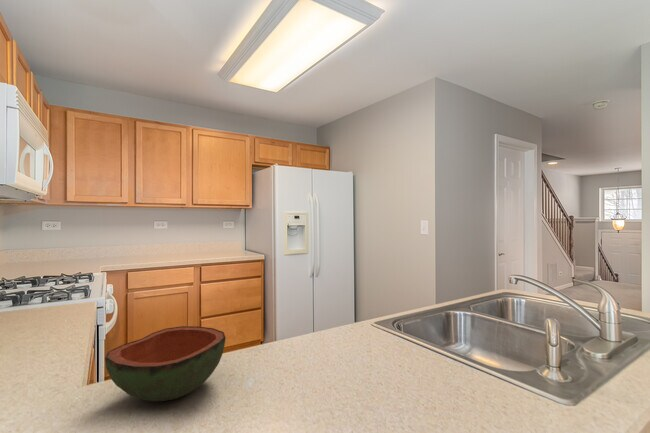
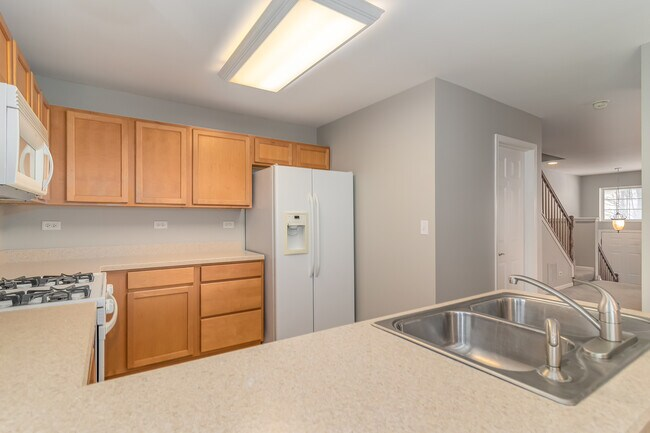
- bowl (171, 366)
